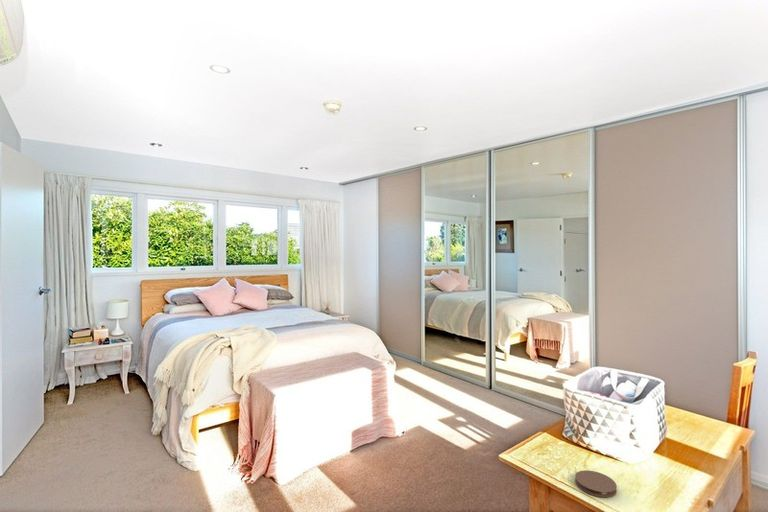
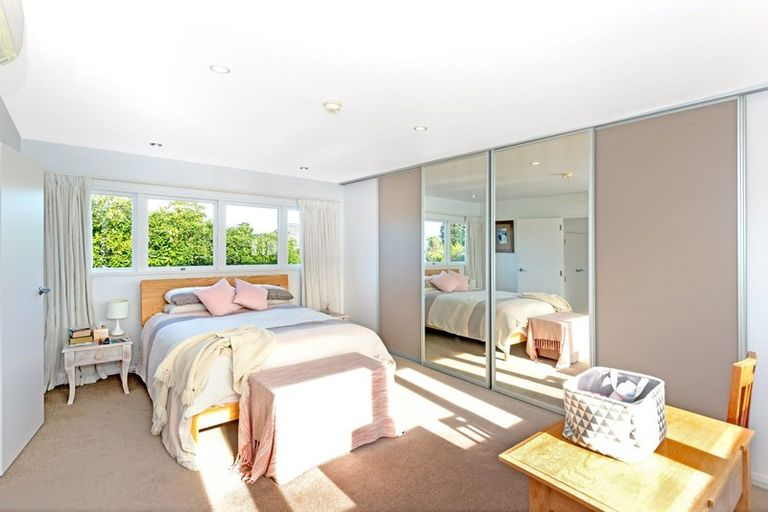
- coaster (595, 483)
